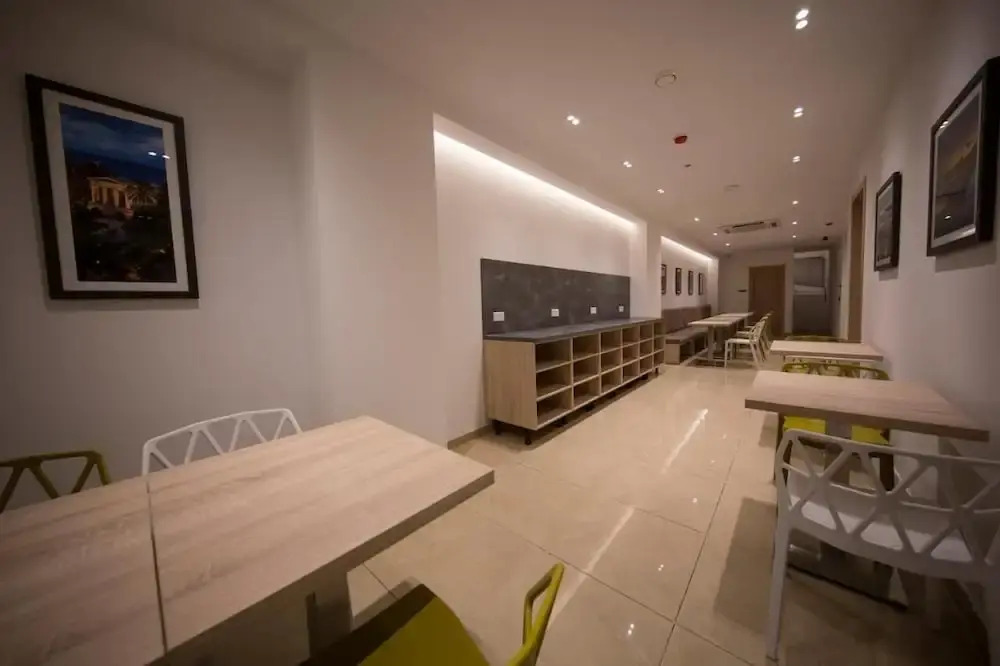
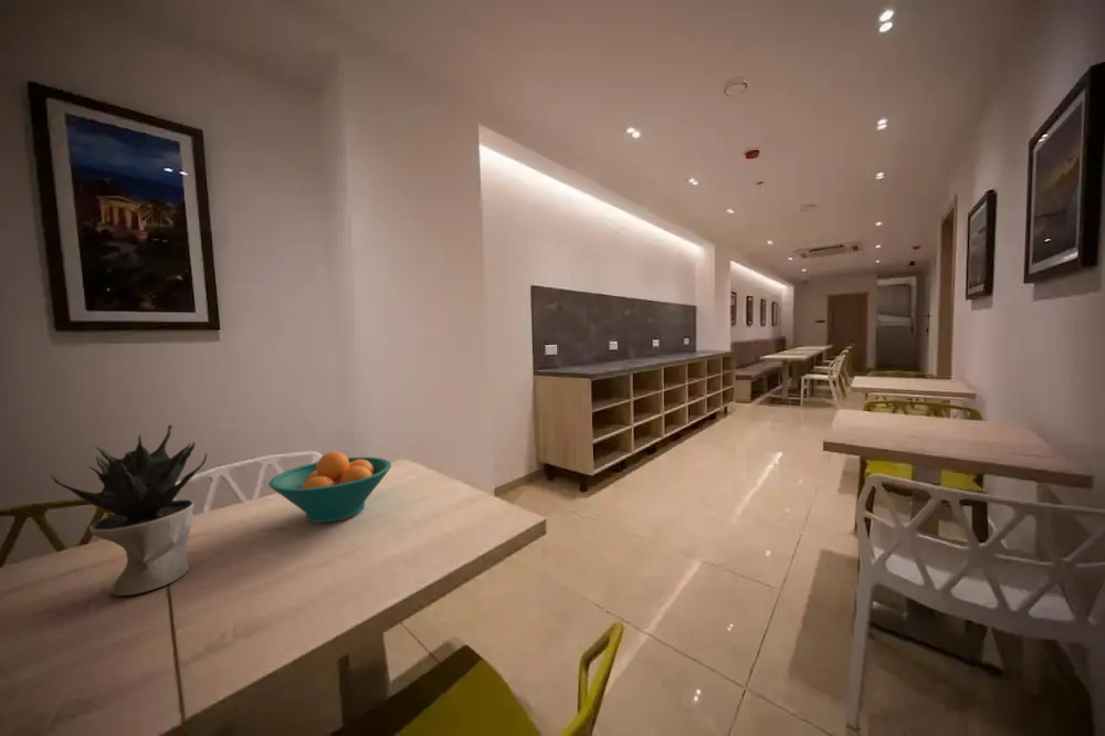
+ potted plant (145, 506)
+ fruit bowl (334, 482)
